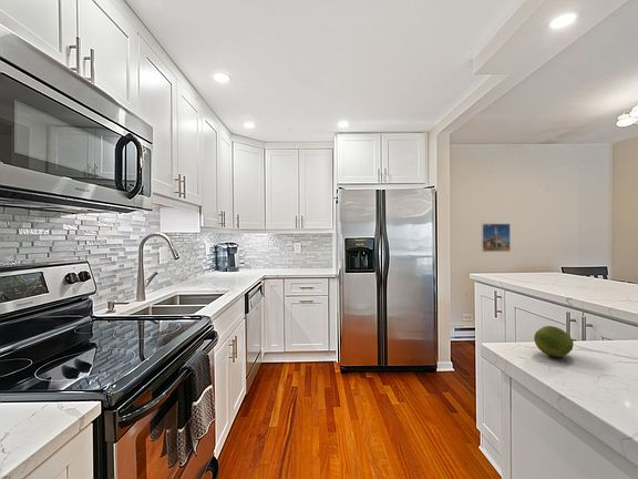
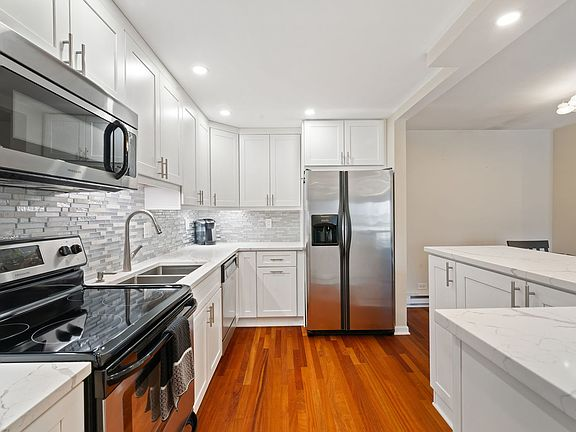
- fruit (553, 340)
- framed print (495, 237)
